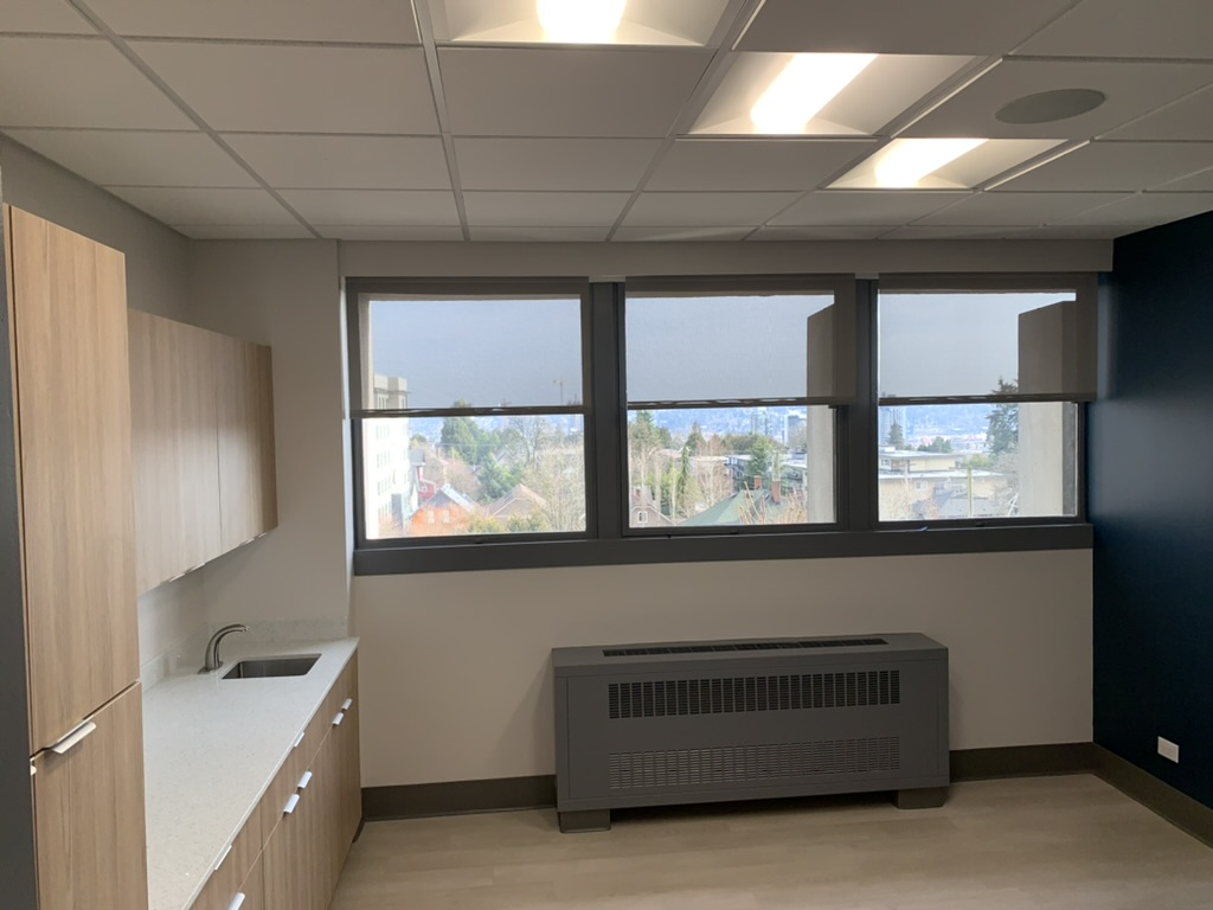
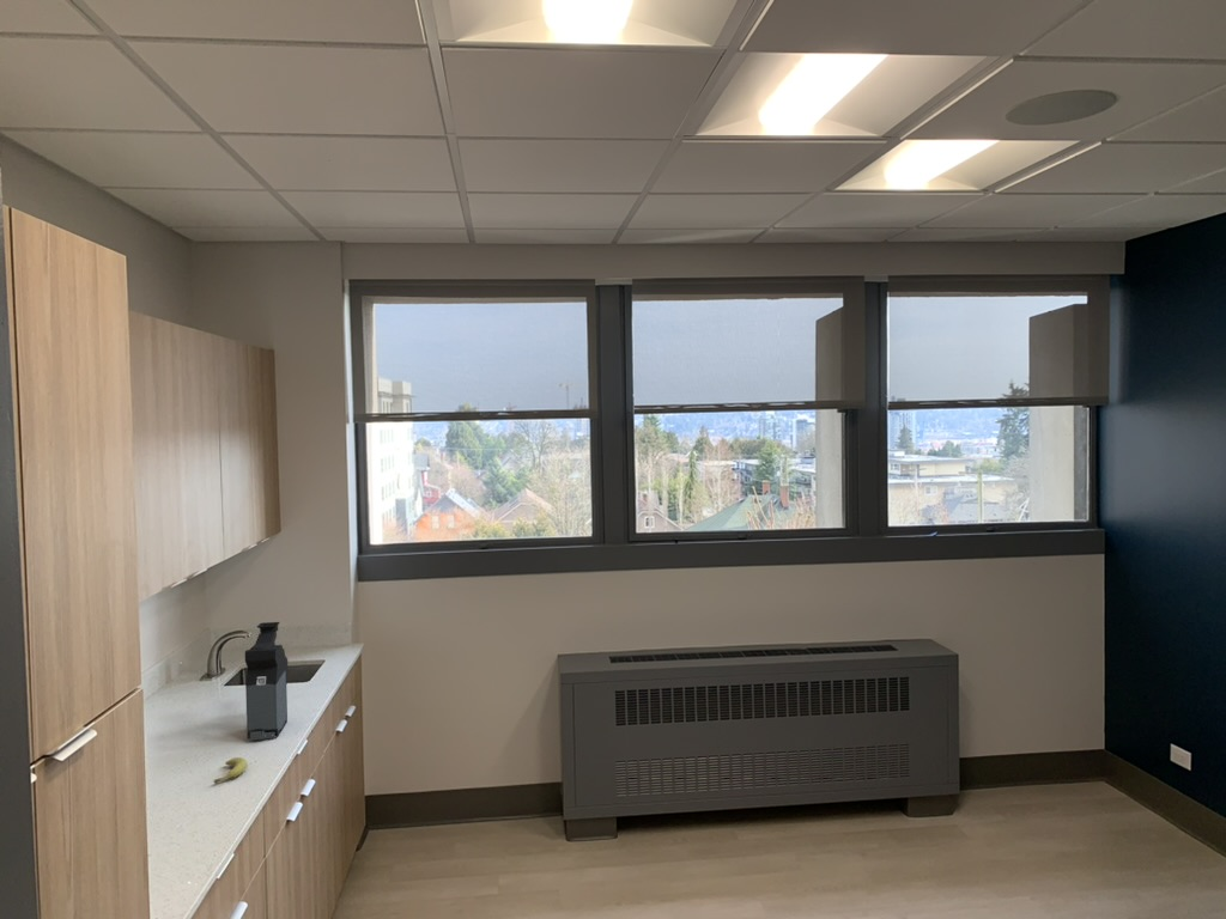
+ fruit (232, 768)
+ coffee maker (267, 678)
